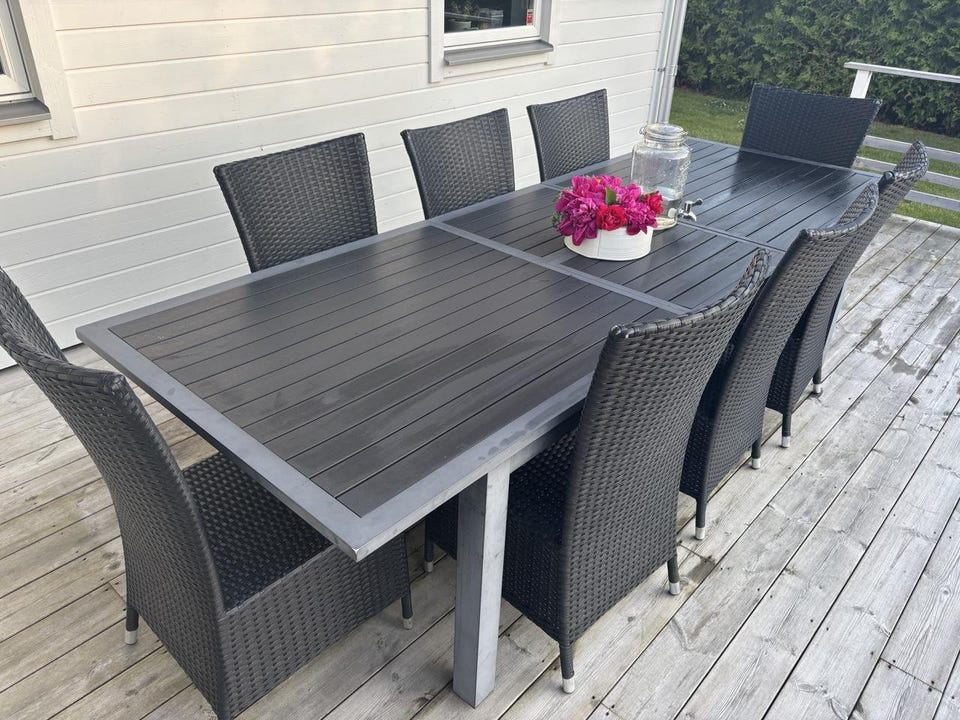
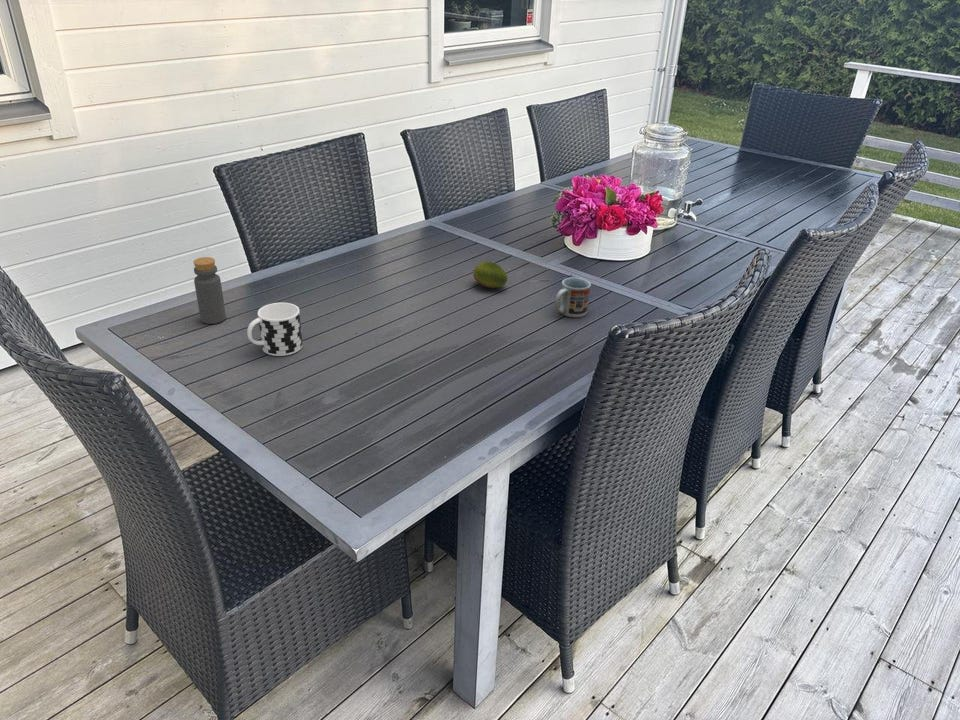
+ cup (274, 331)
+ cup (571, 298)
+ fruit (490, 274)
+ bottle (208, 290)
